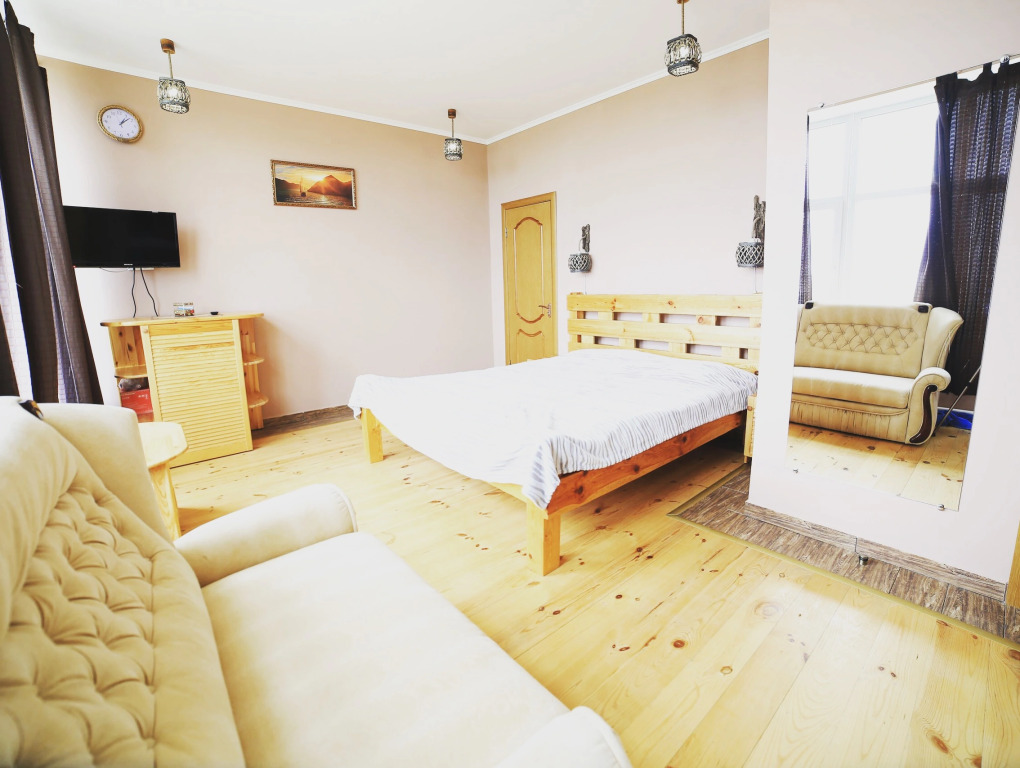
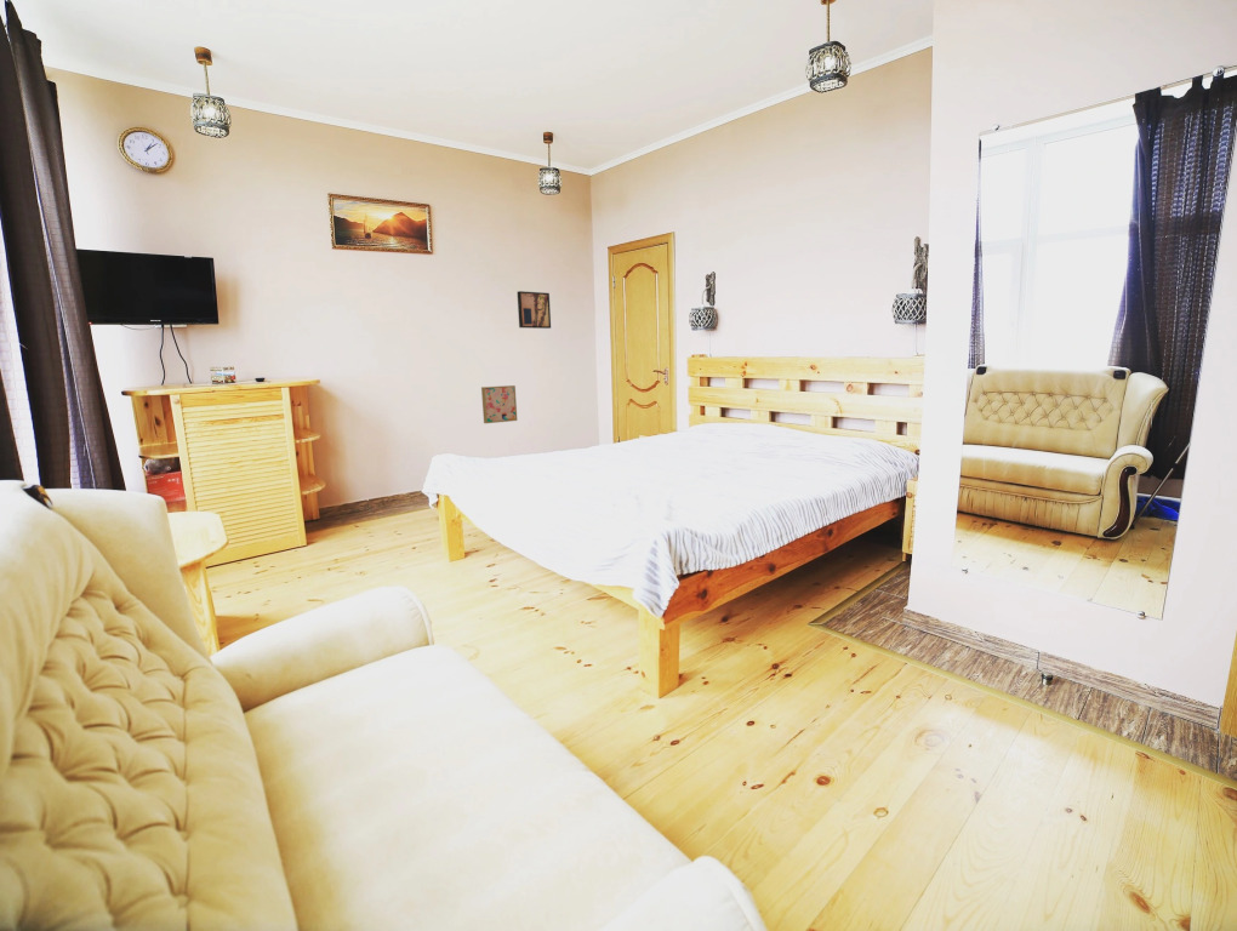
+ wall art (500, 404)
+ wall art (534, 309)
